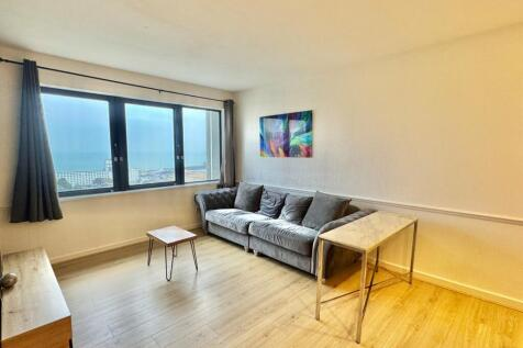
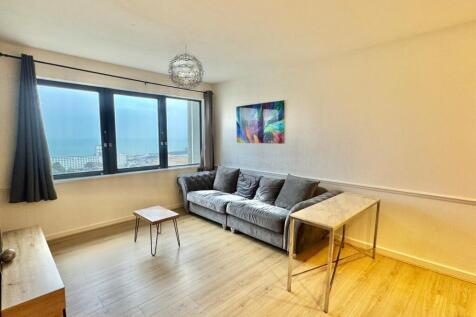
+ pendant light (186, 67)
